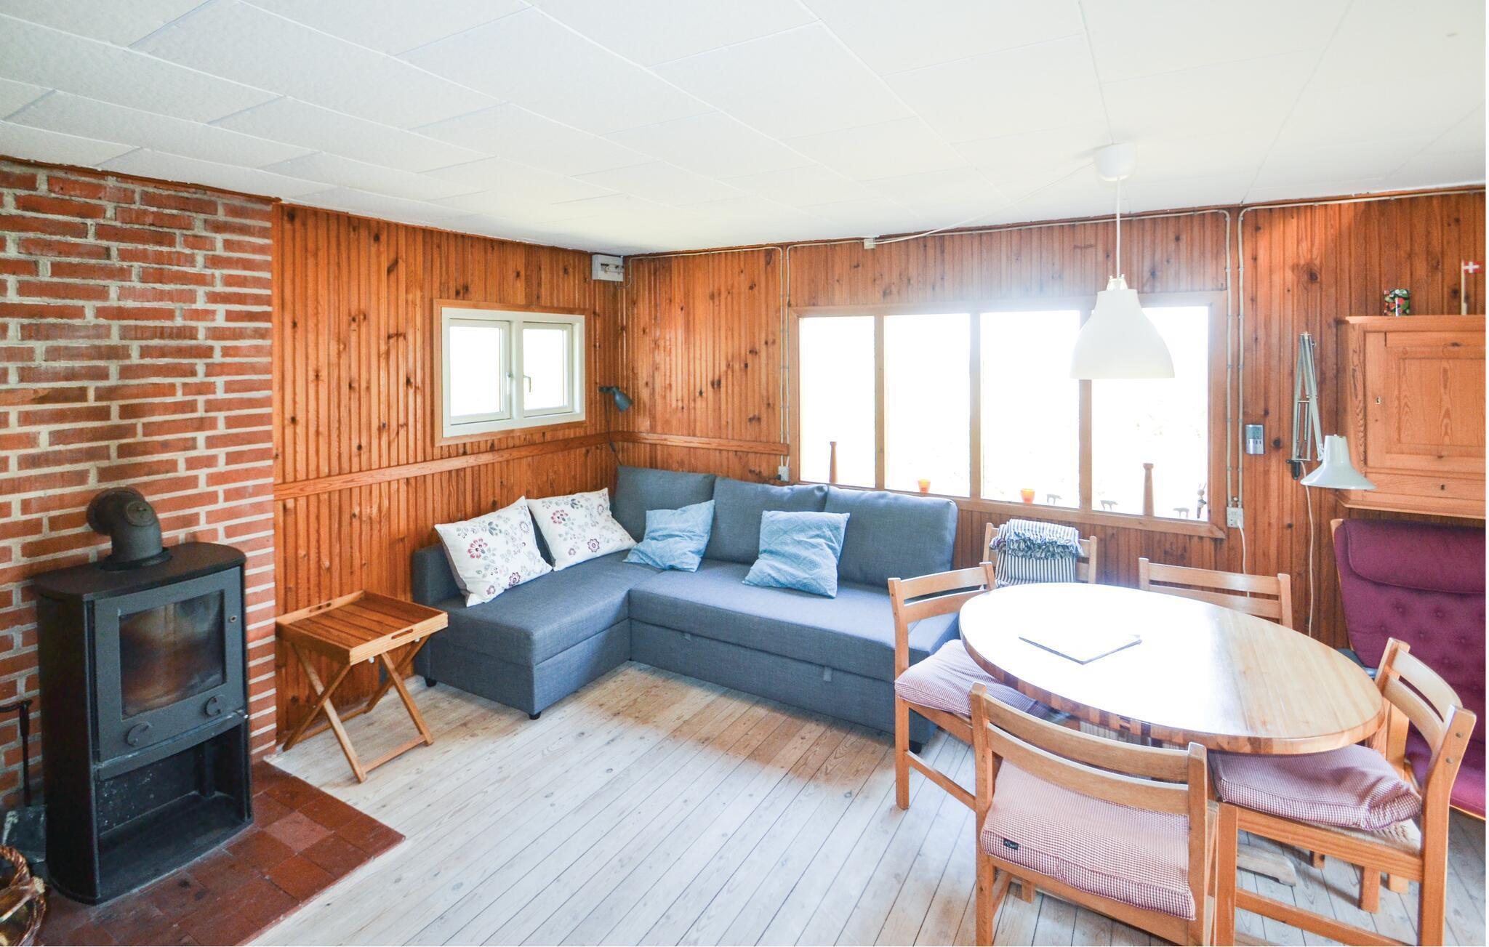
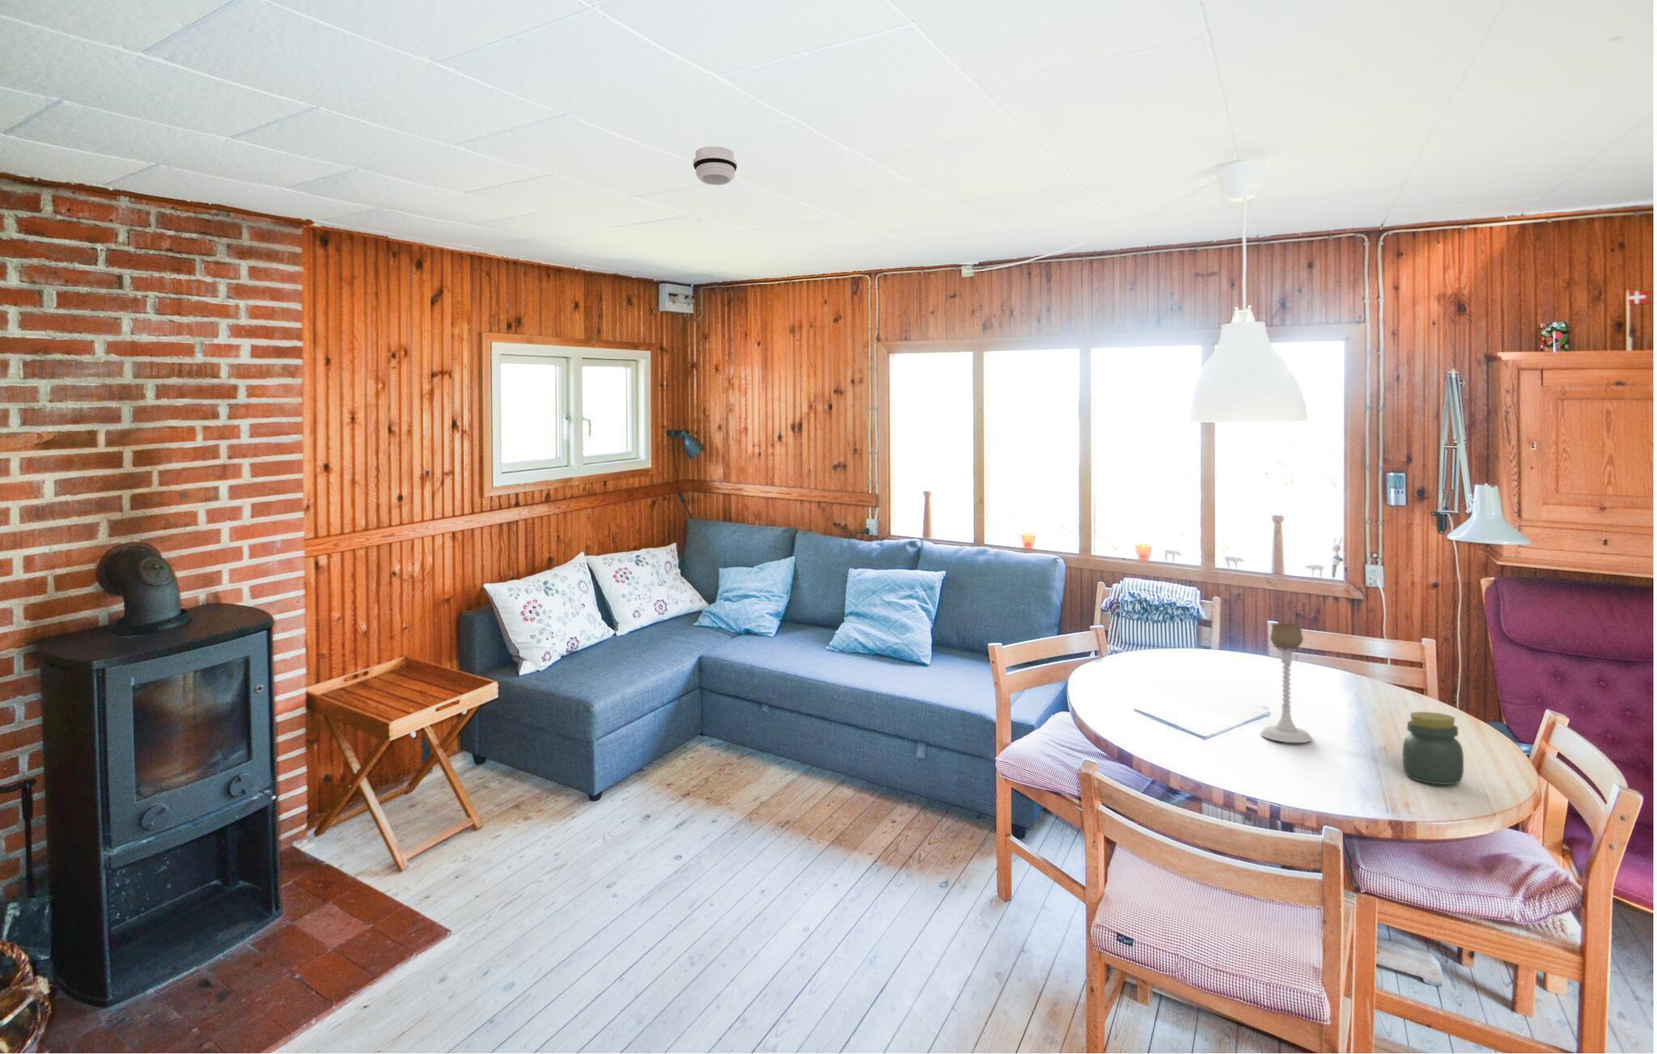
+ jar (1432, 746)
+ smoke detector (715, 165)
+ candle holder (1286, 680)
